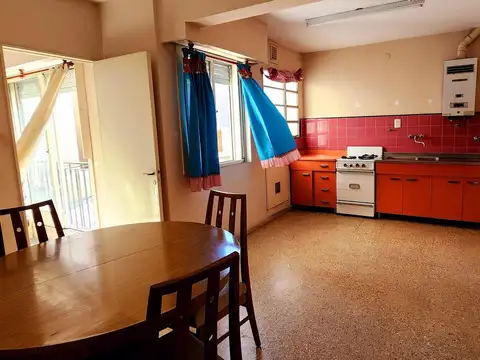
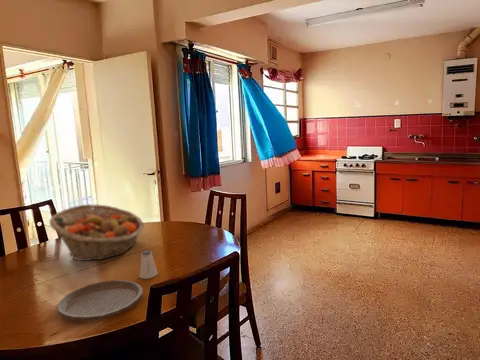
+ saltshaker (147, 263)
+ fruit basket (100, 228)
+ plate (101, 299)
